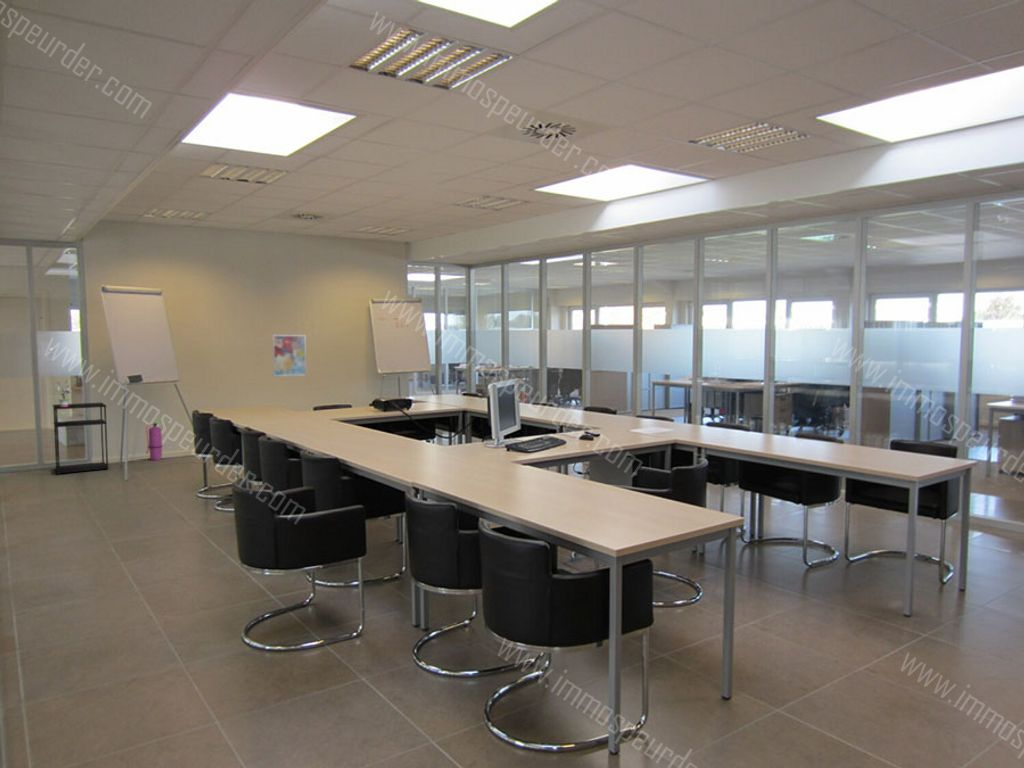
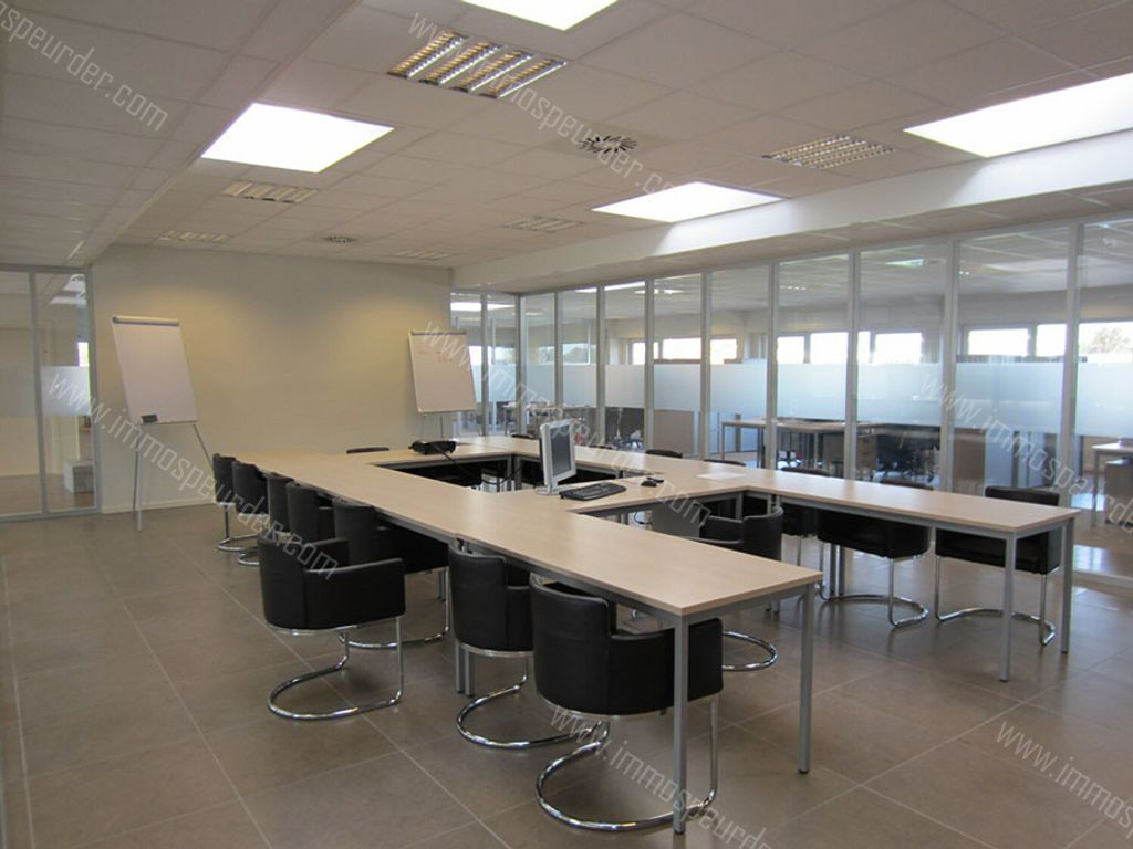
- wall art (289, 355)
- fire extinguisher (153, 439)
- shelving unit (80, 425)
- potted plant (63, 392)
